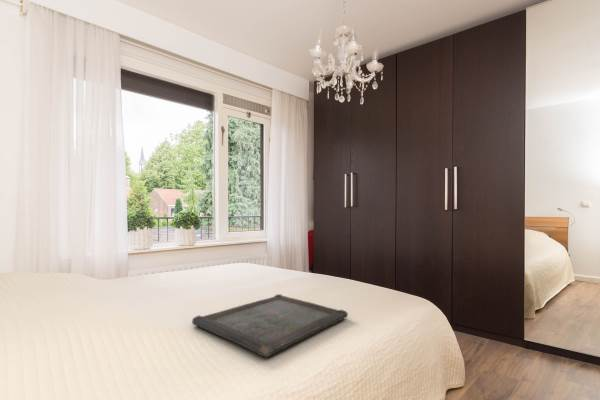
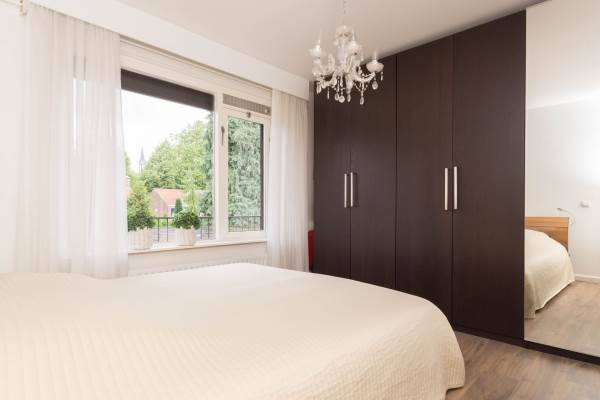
- serving tray (273, 318)
